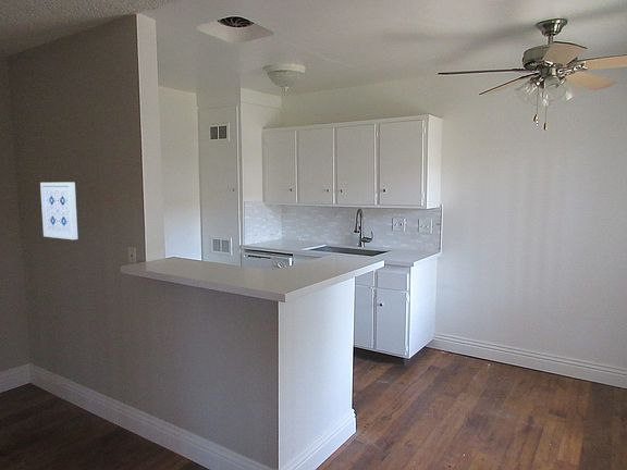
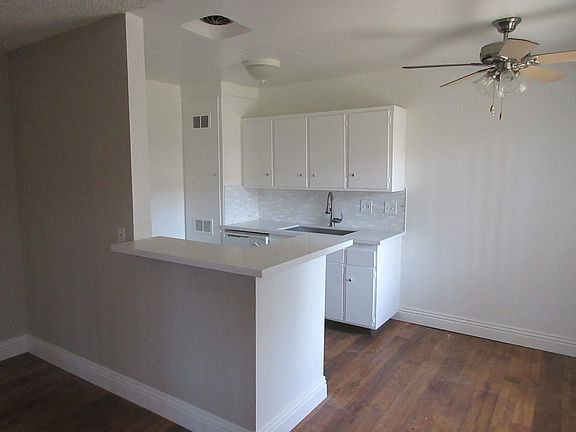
- wall art (58, 210)
